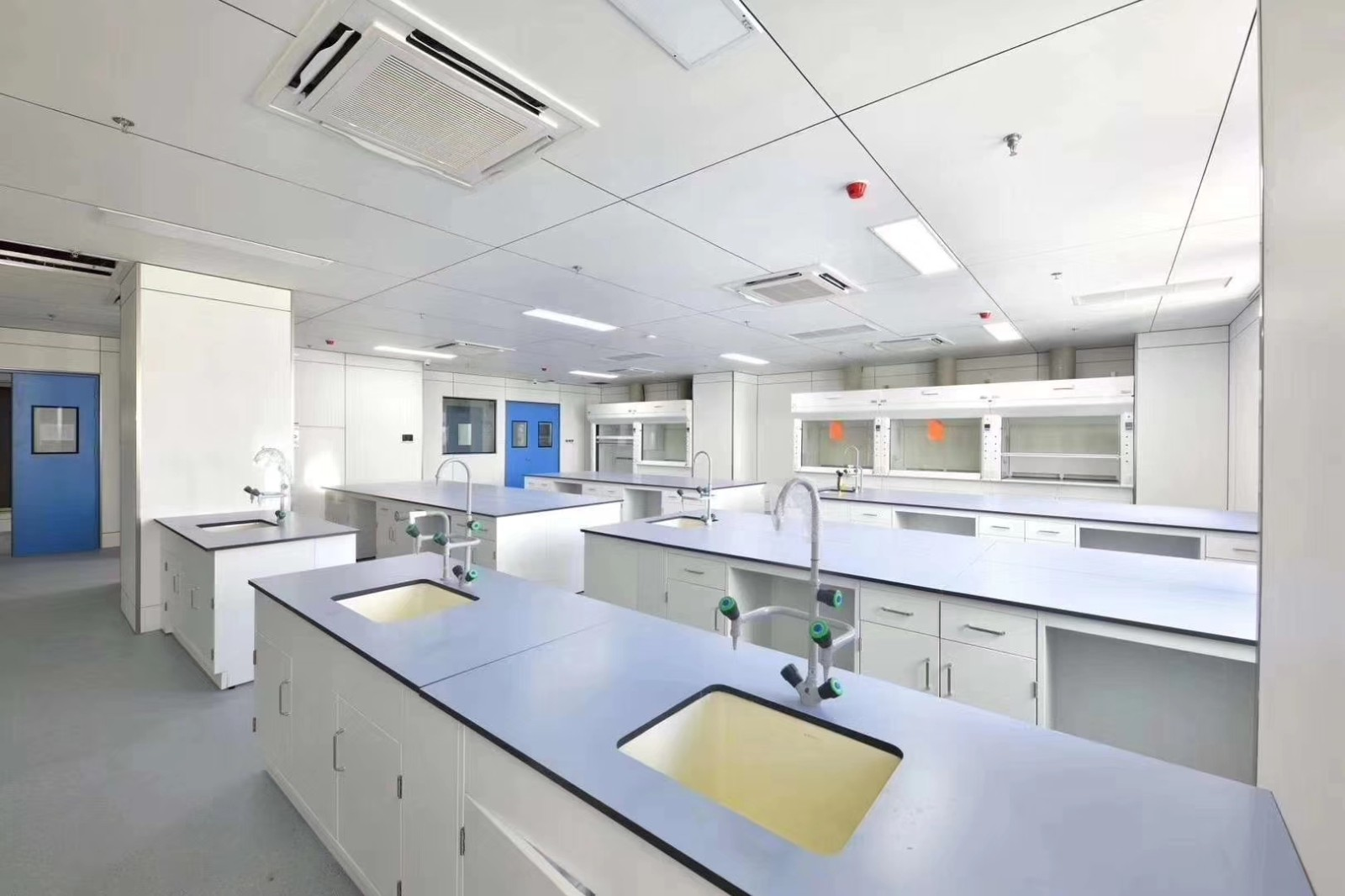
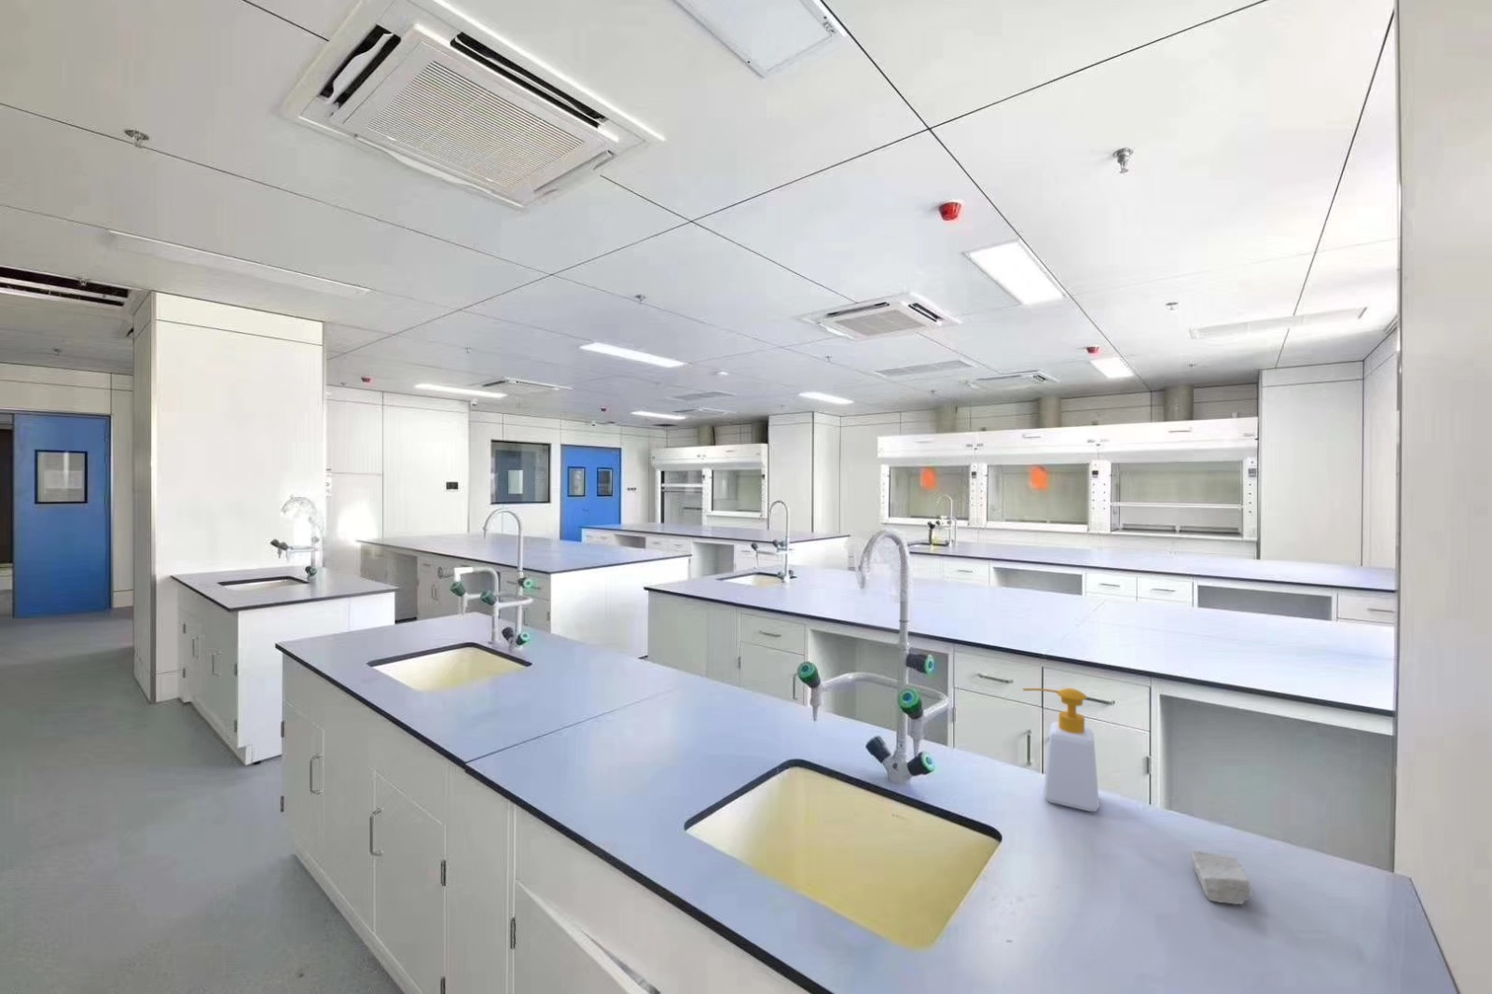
+ soap bar (1220, 873)
+ soap bottle (1059, 741)
